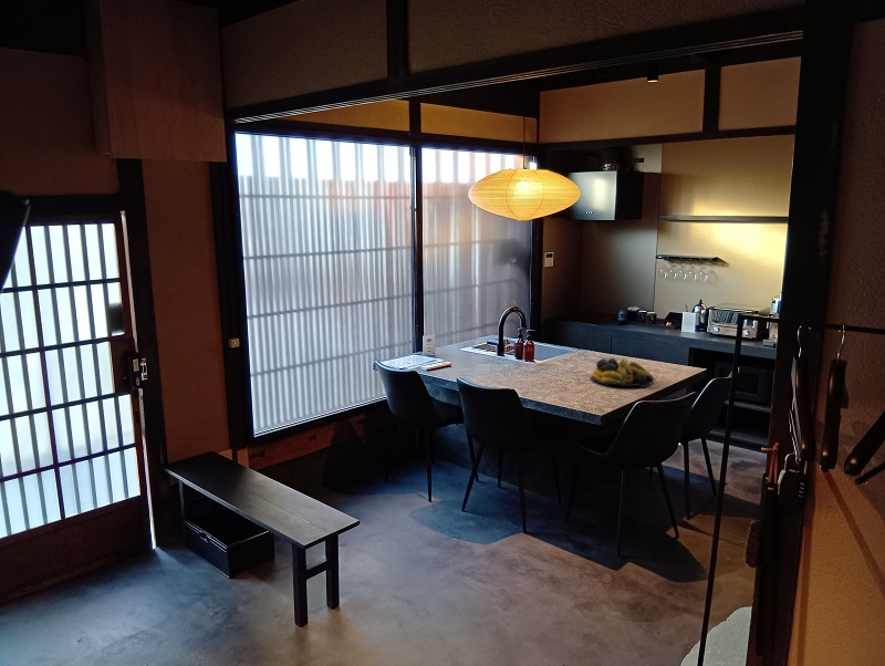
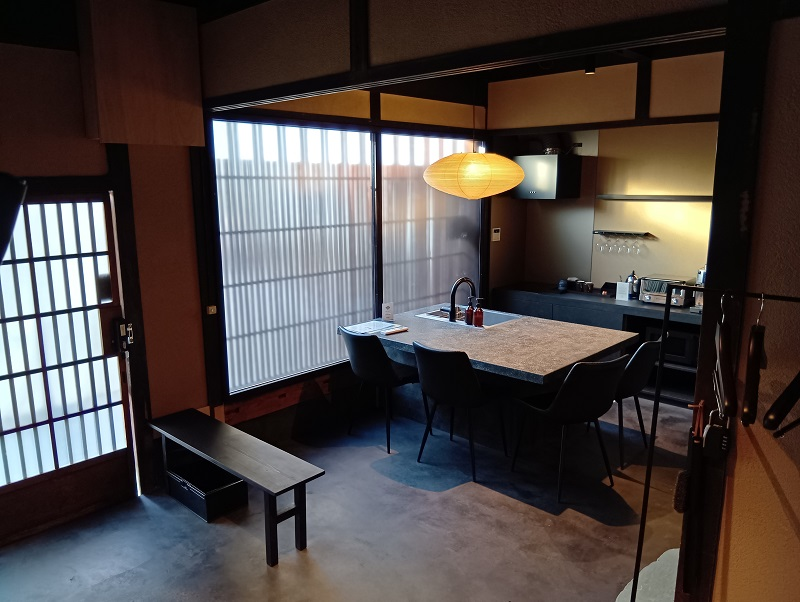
- fruit bowl (621, 370)
